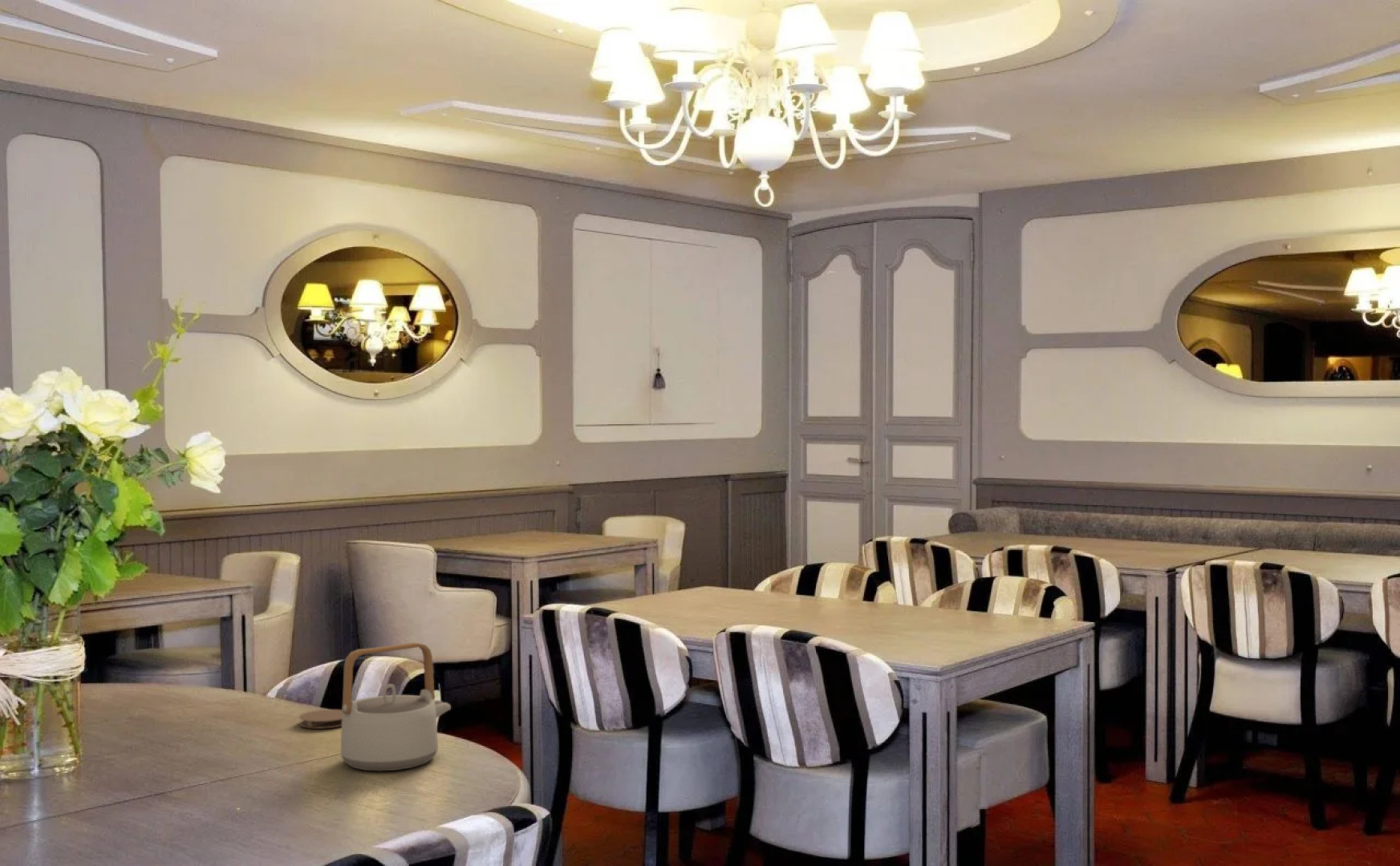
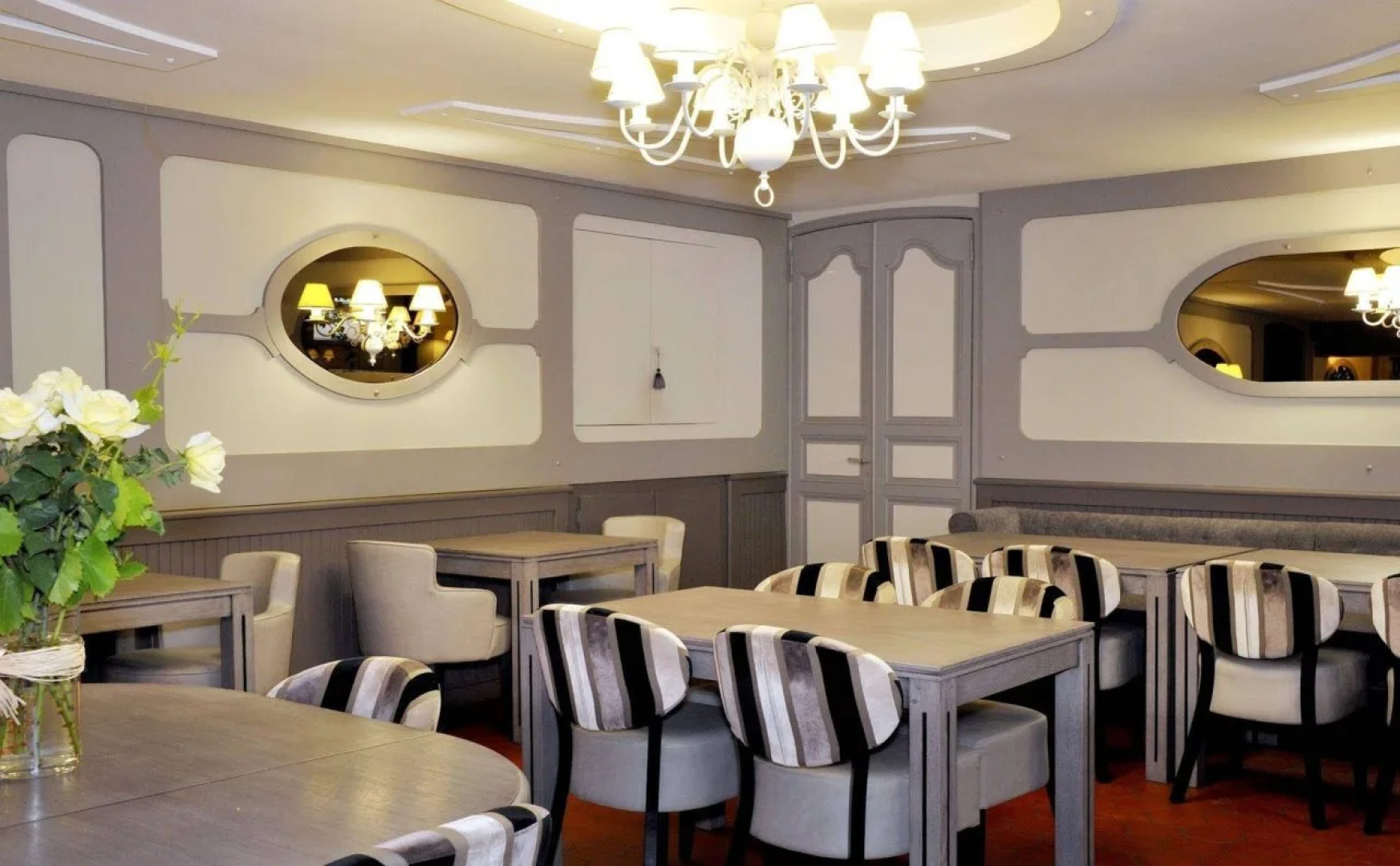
- teapot (397, 702)
- coaster (326, 718)
